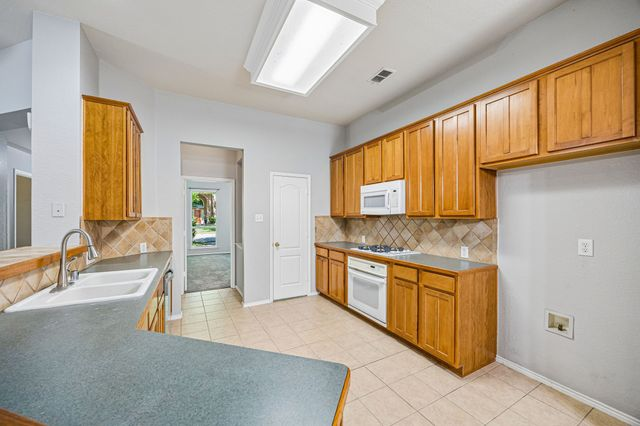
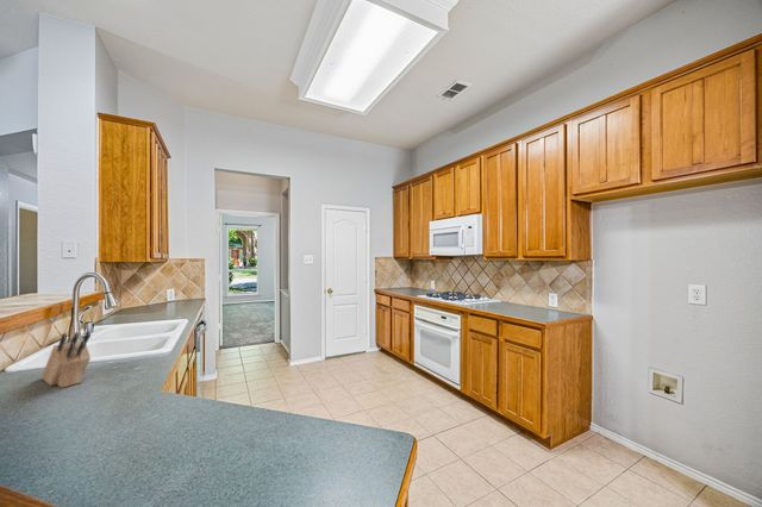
+ knife block (67, 355)
